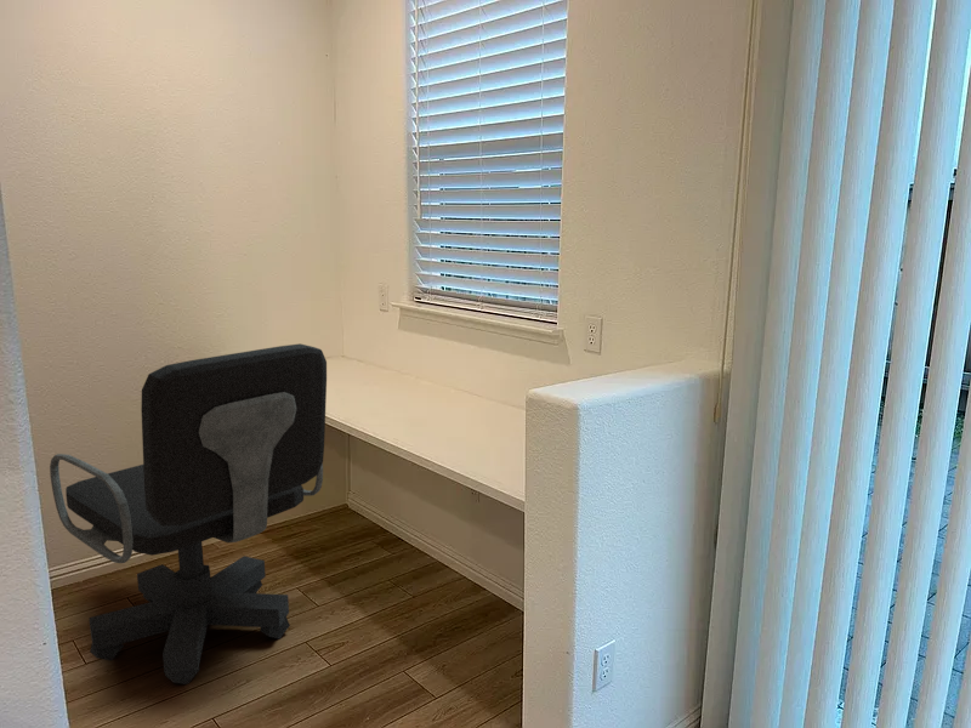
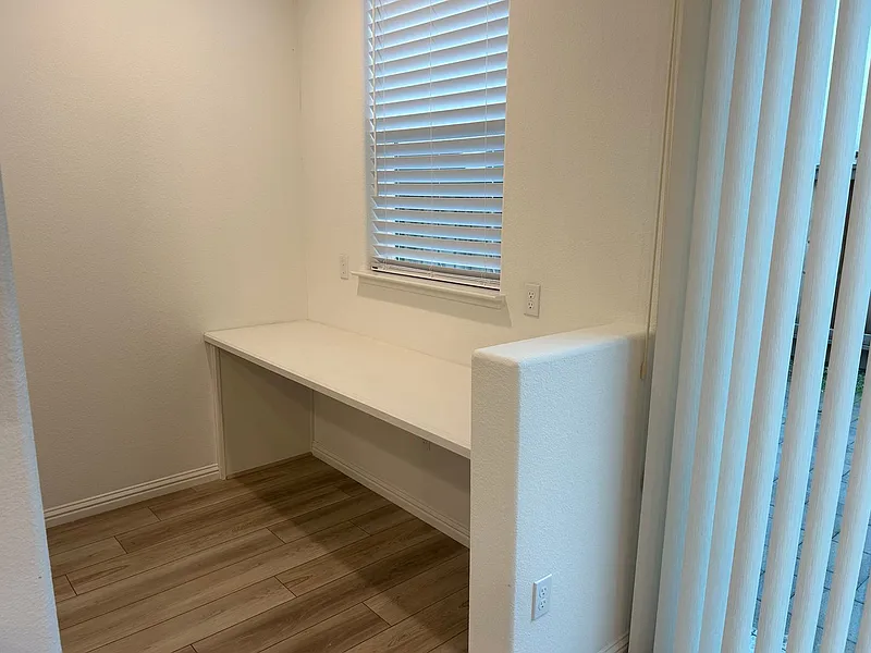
- office chair (194, 495)
